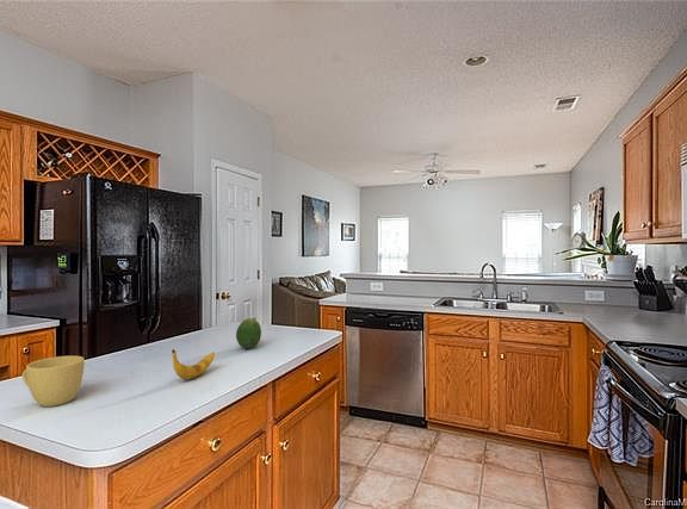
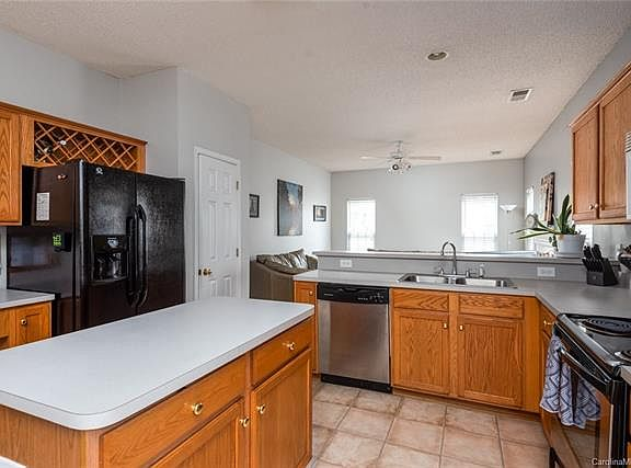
- fruit (248, 333)
- banana (197, 362)
- cup (50, 381)
